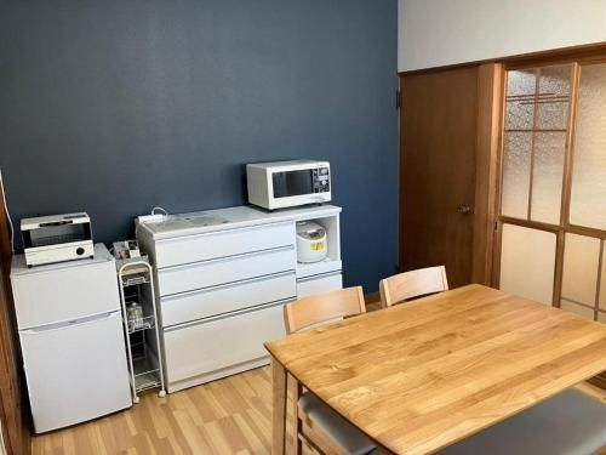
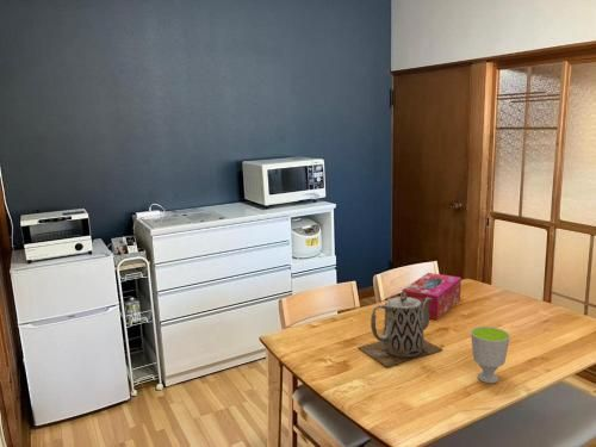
+ cup (489, 355)
+ tissue box (432, 294)
+ teapot (399, 319)
